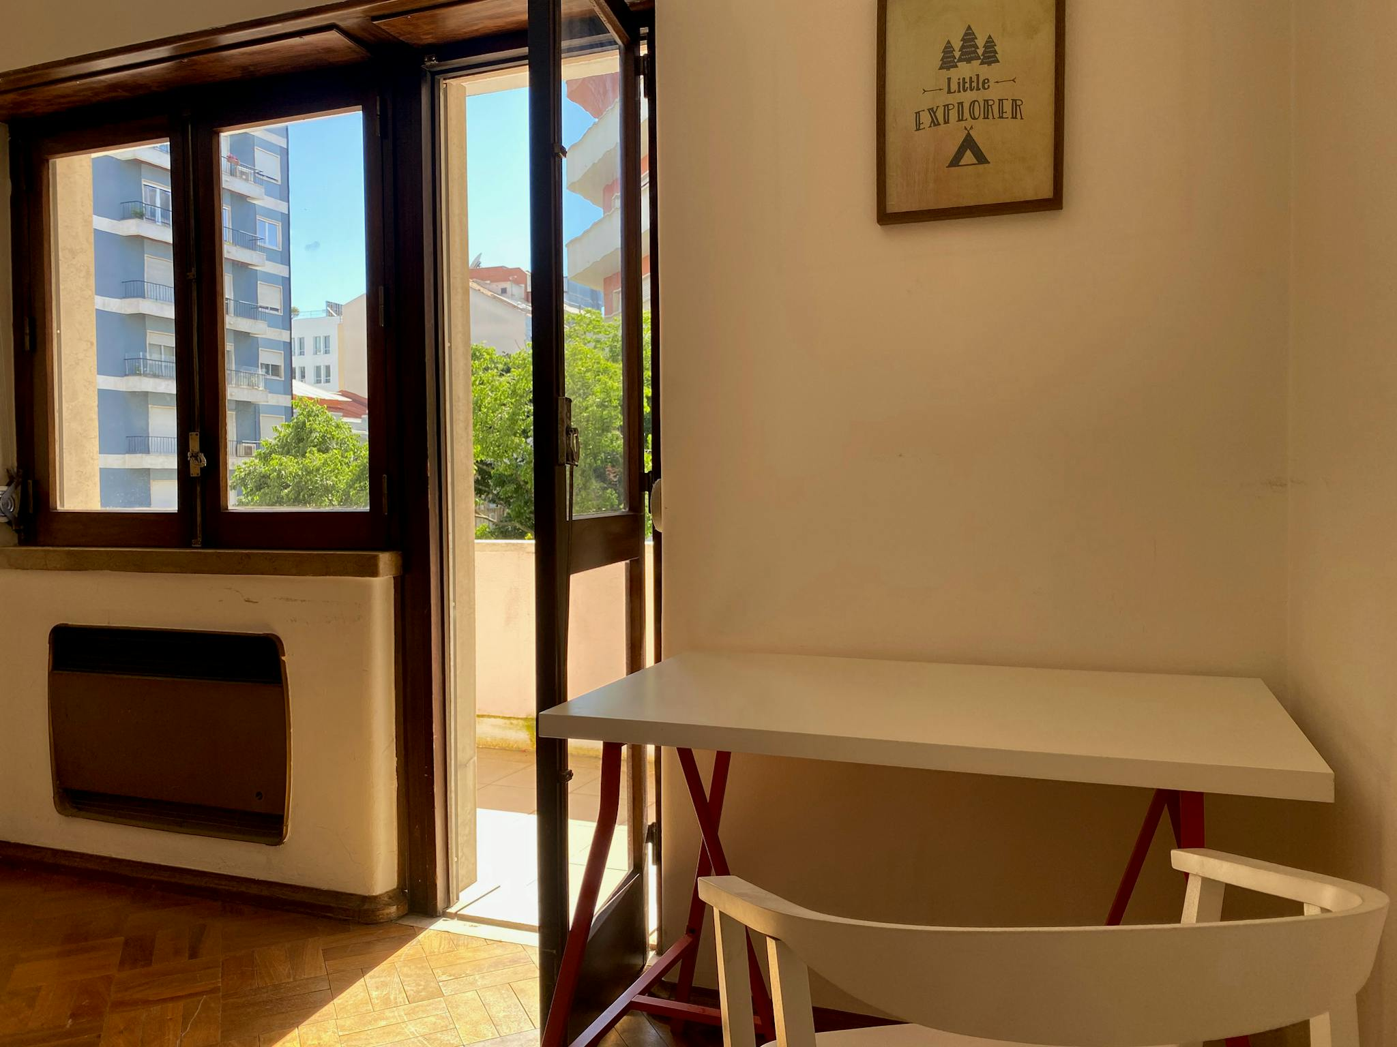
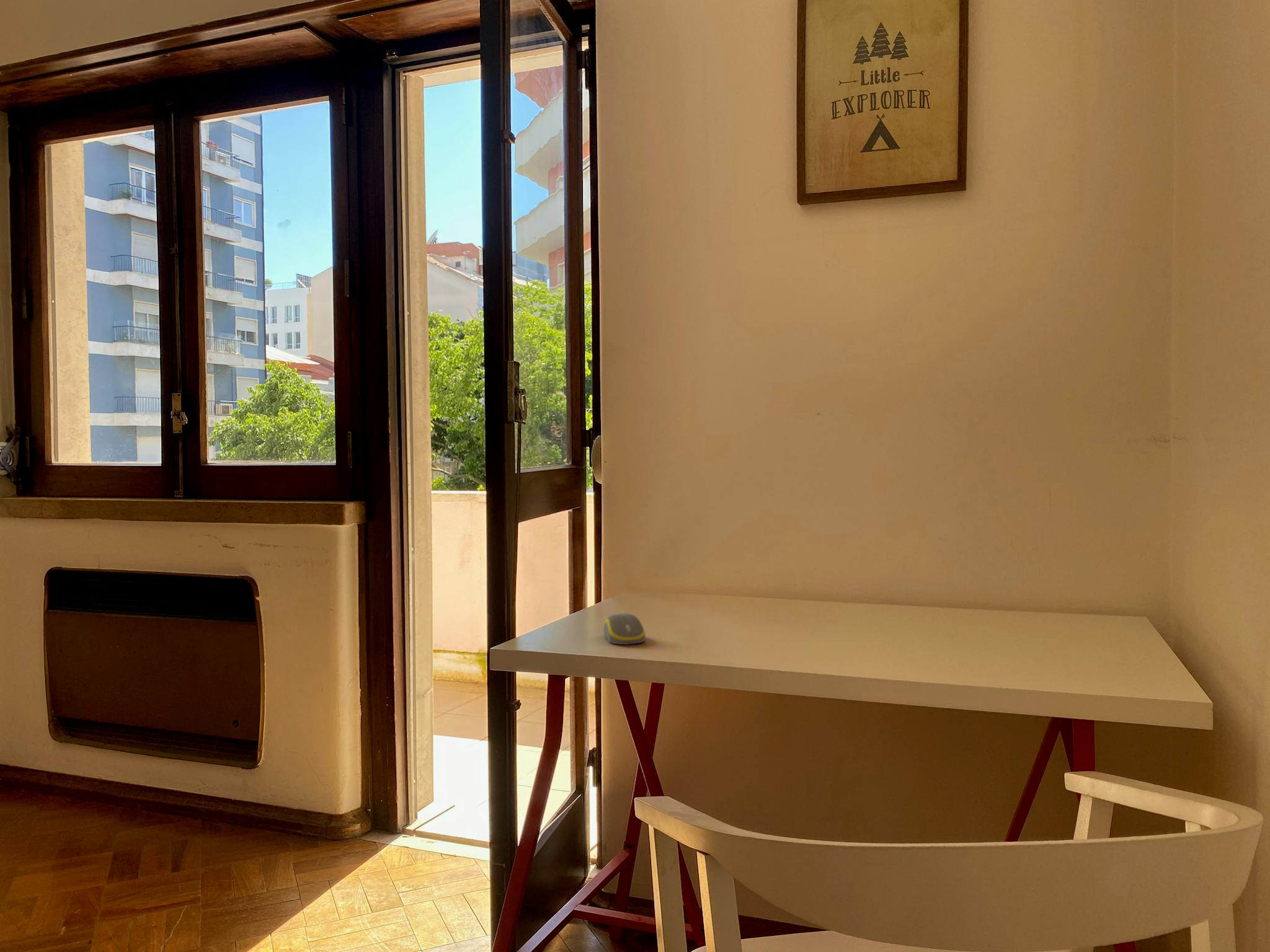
+ computer mouse (623, 627)
